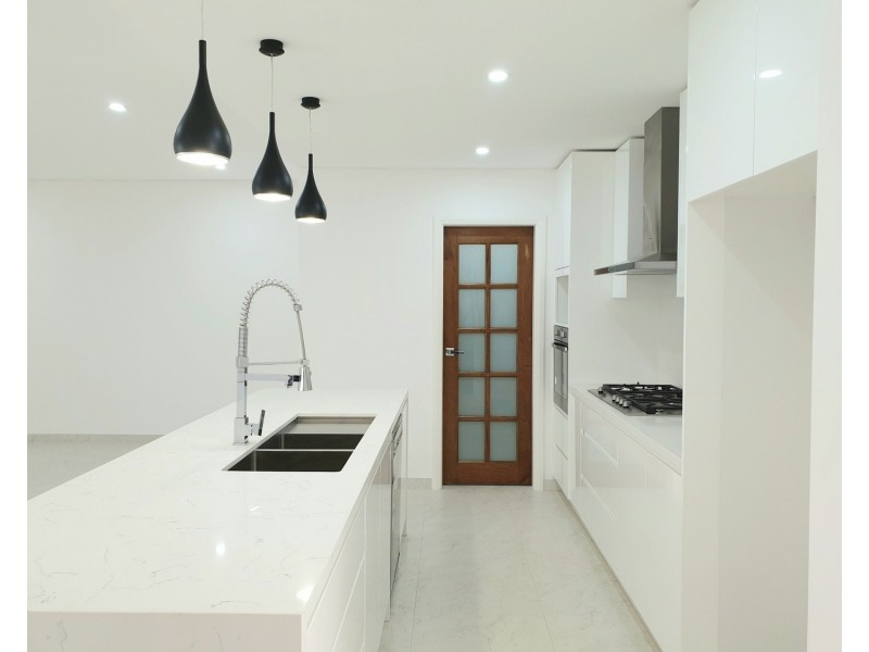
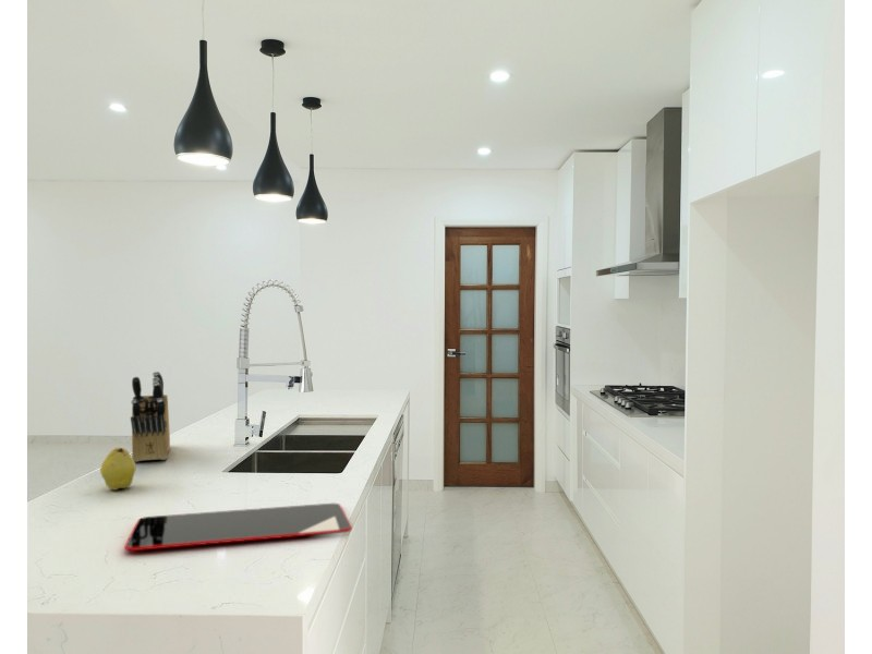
+ cutting board (243, 524)
+ knife block (150, 412)
+ fruit (118, 468)
